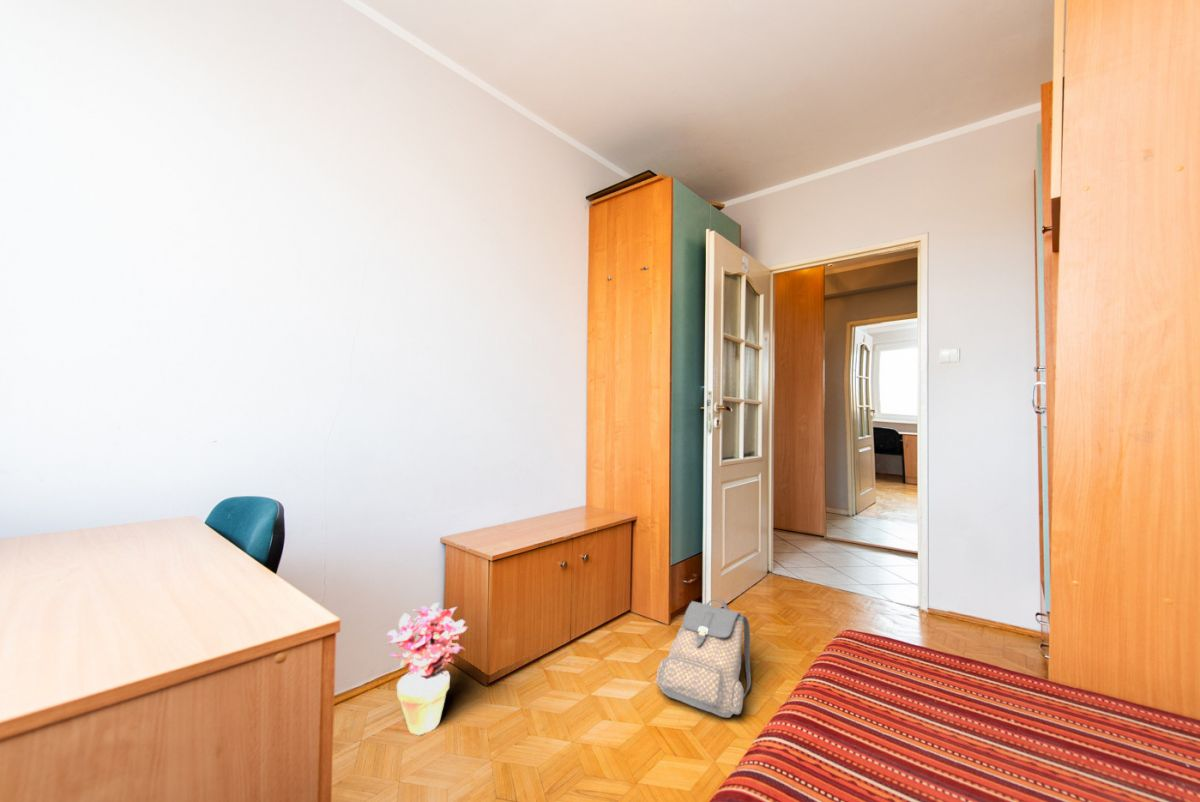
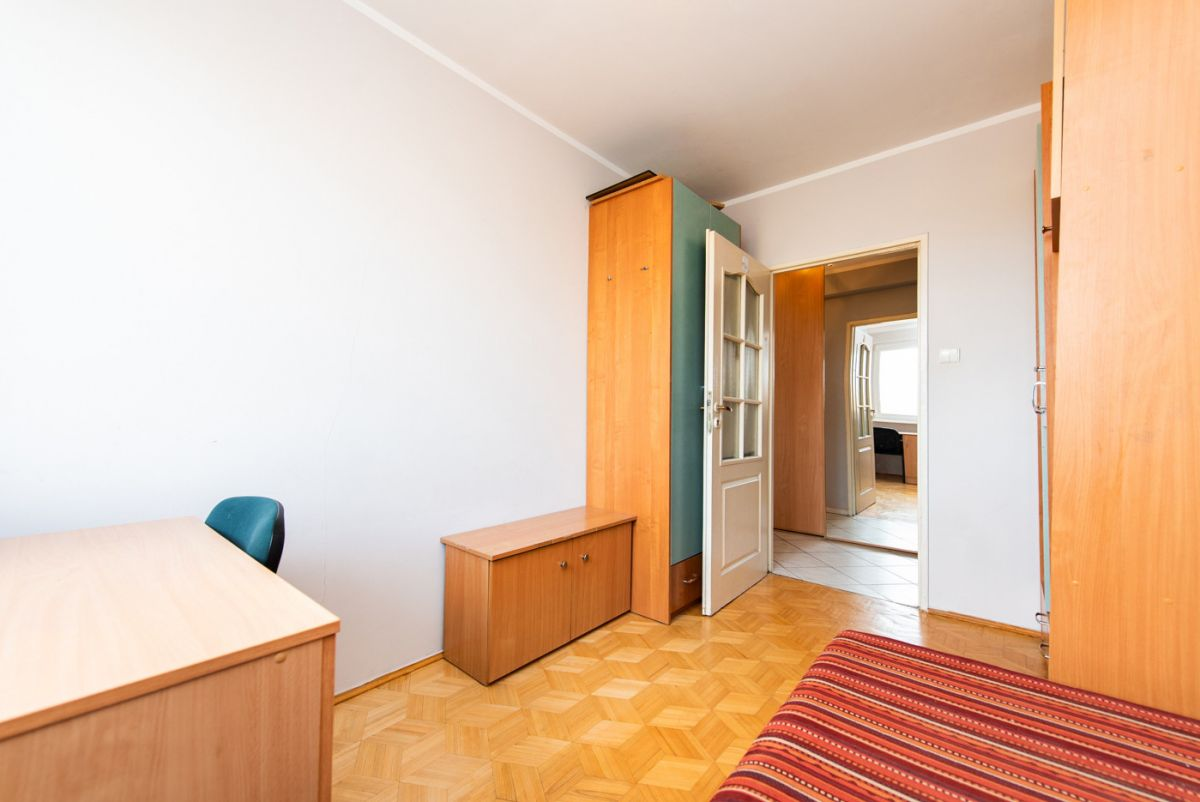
- backpack (709, 649)
- potted plant (426, 664)
